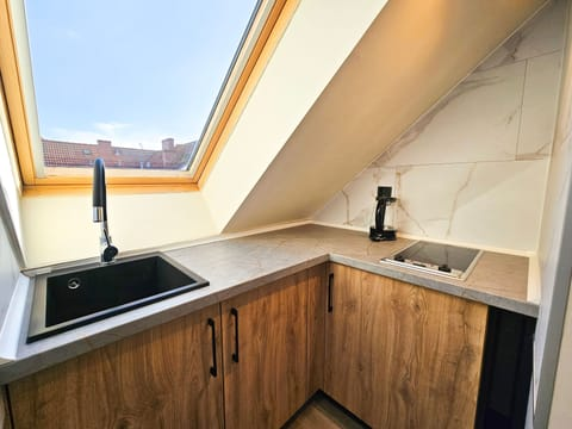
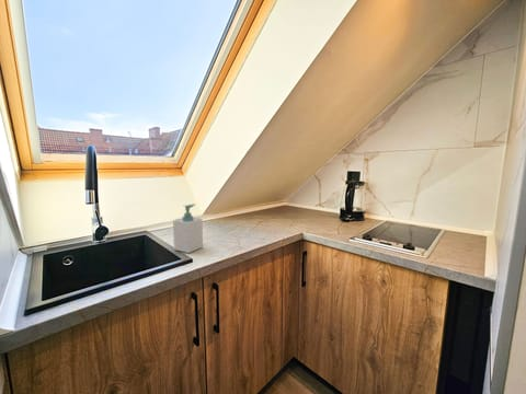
+ soap bottle (187, 227)
